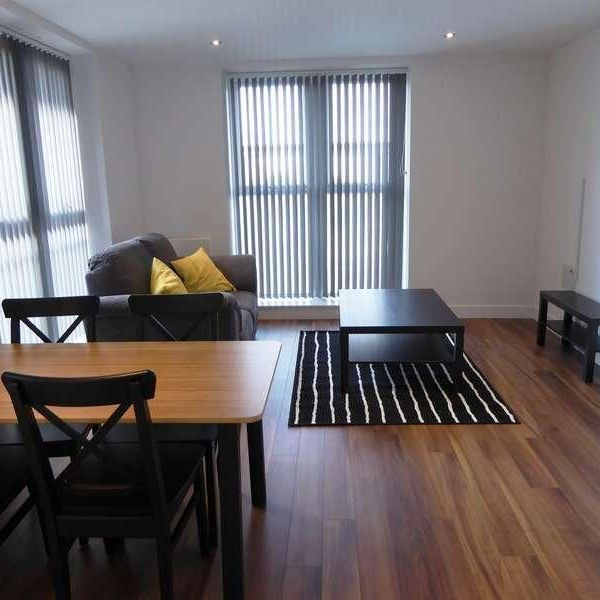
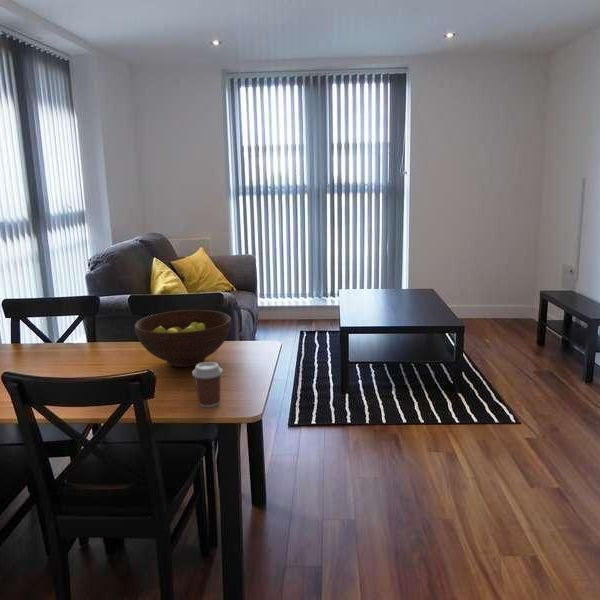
+ fruit bowl (185, 341)
+ coffee cup (208, 384)
